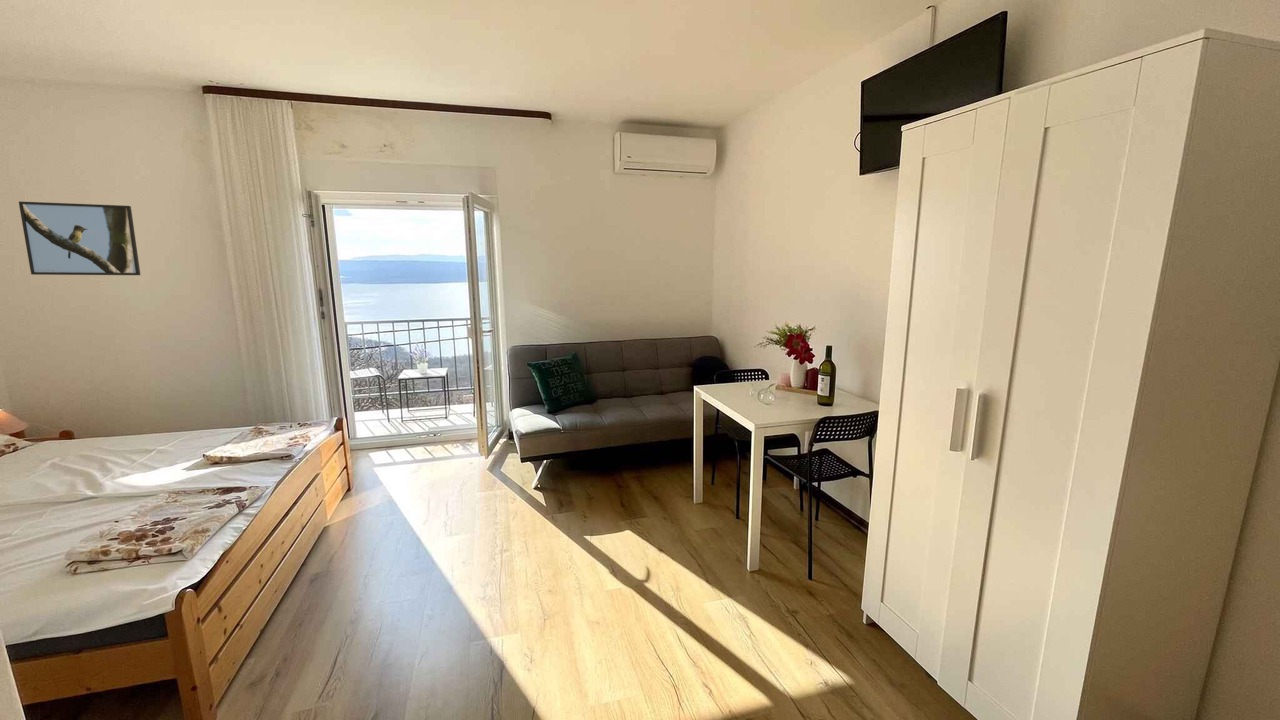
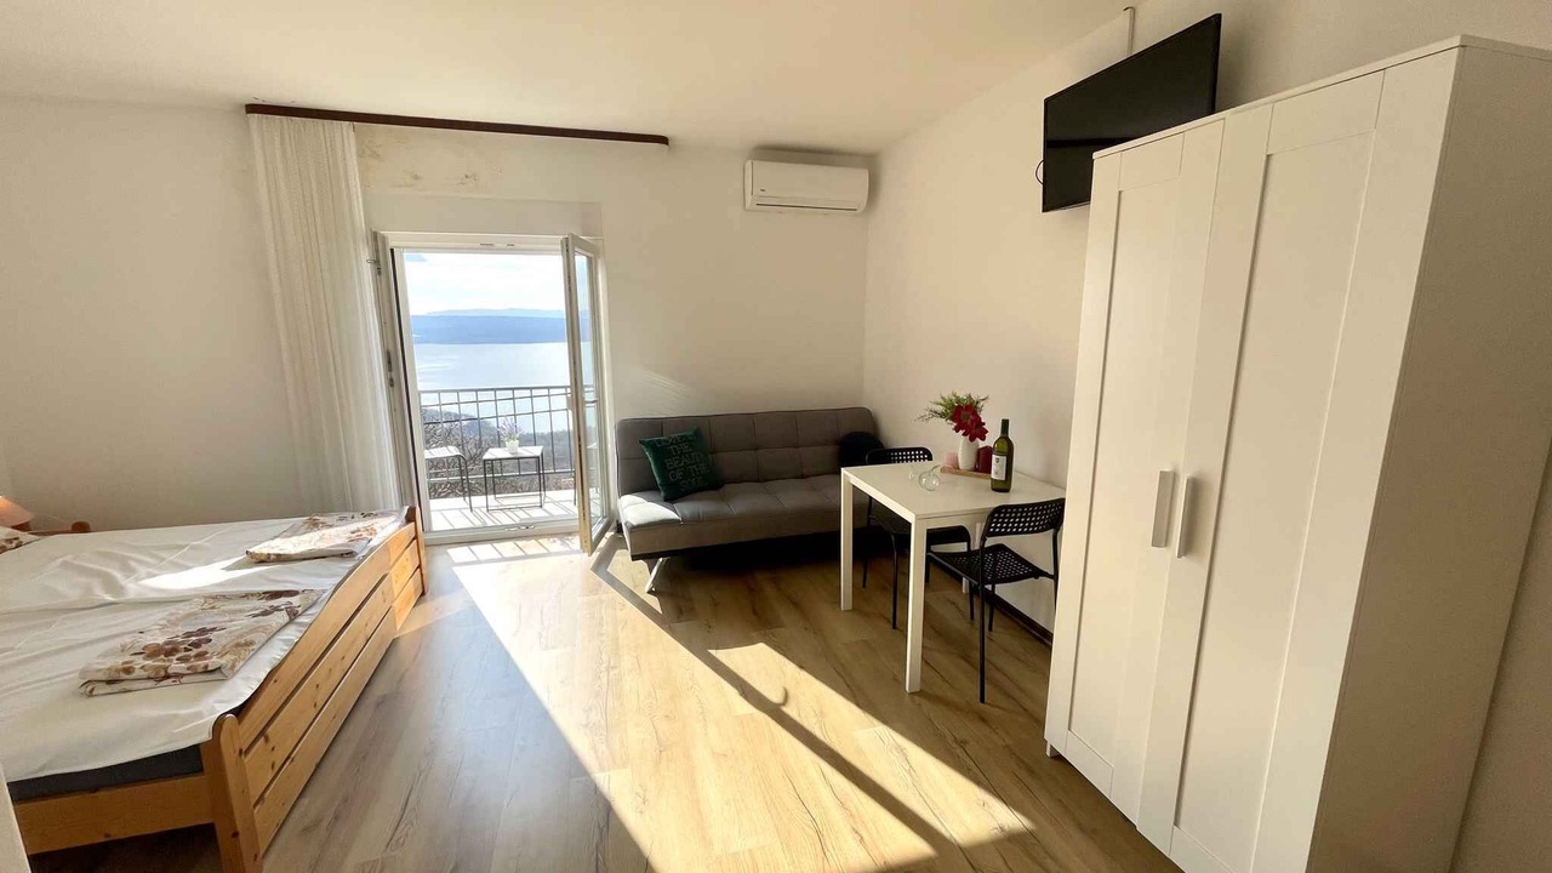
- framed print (81, 239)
